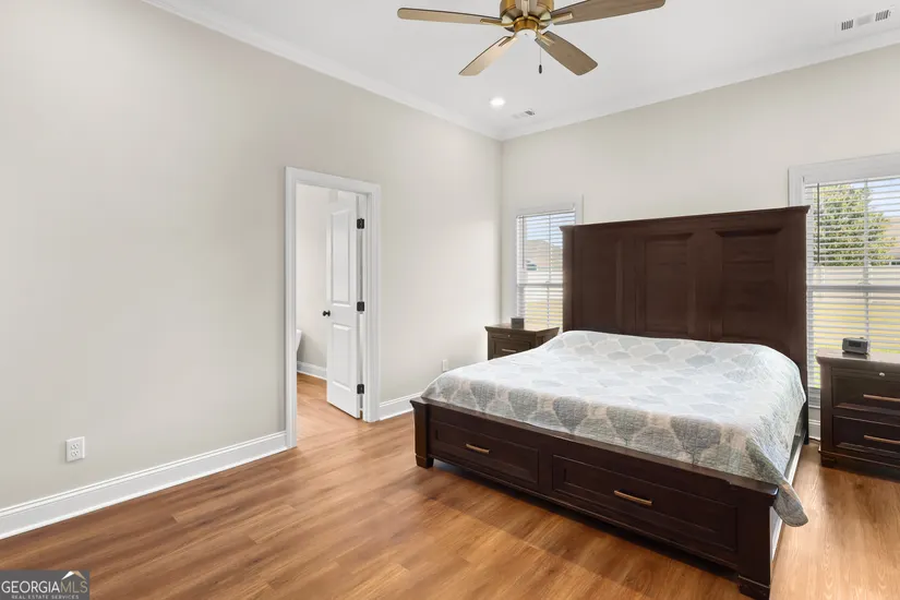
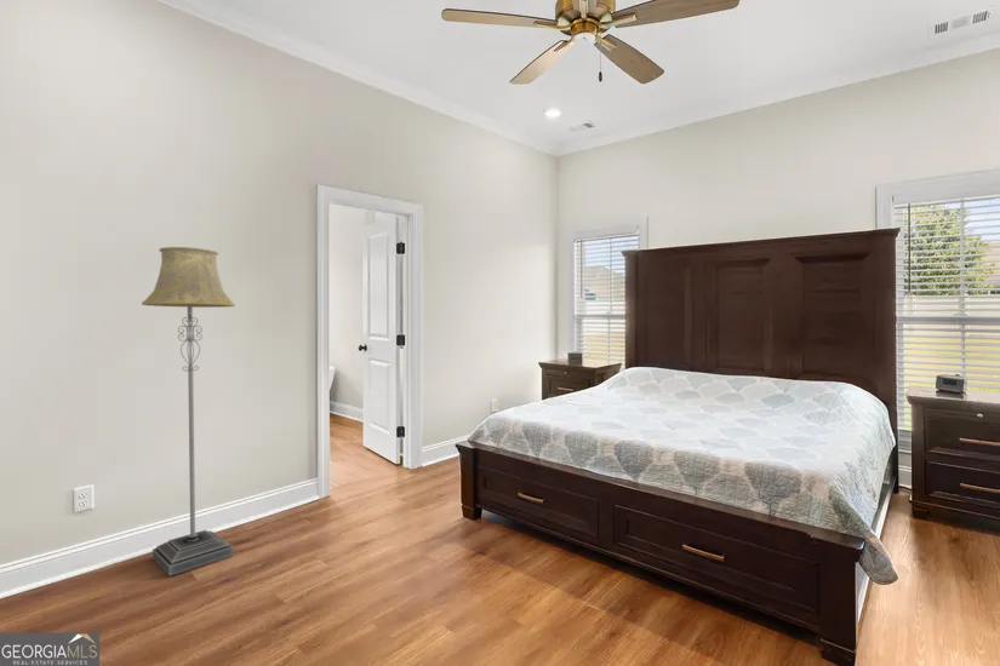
+ floor lamp (190, 403)
